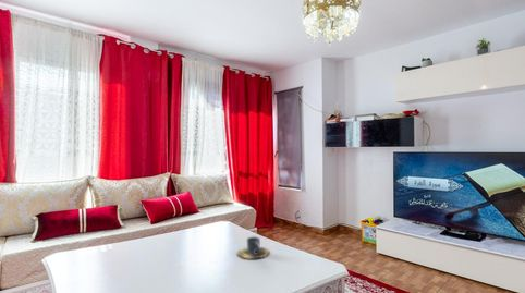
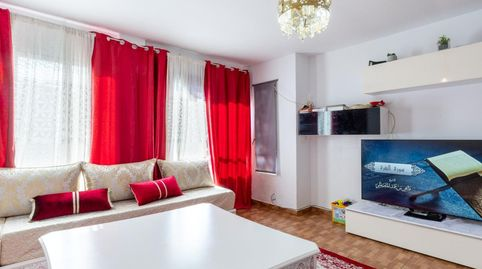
- cup (253, 245)
